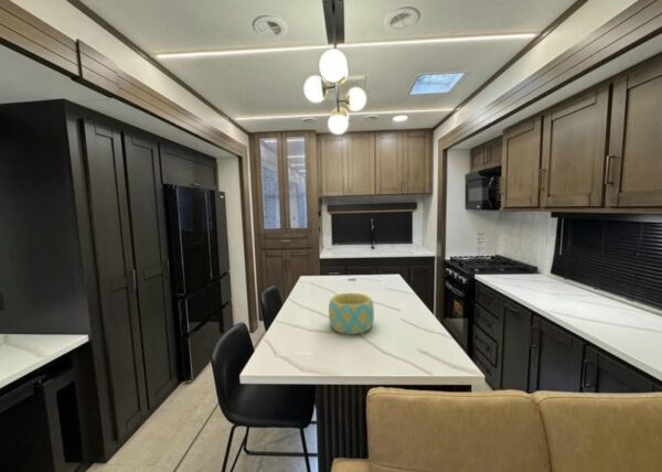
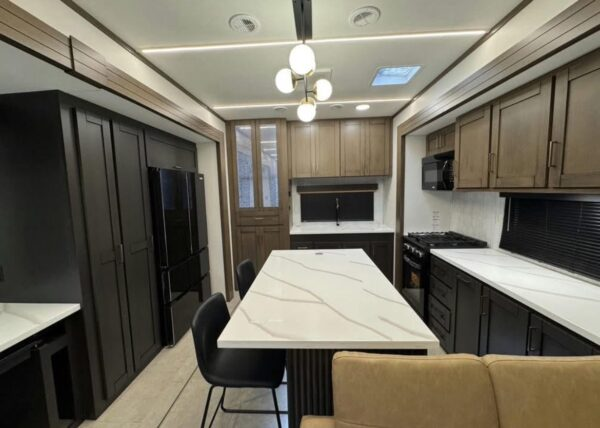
- bowl (351, 312)
